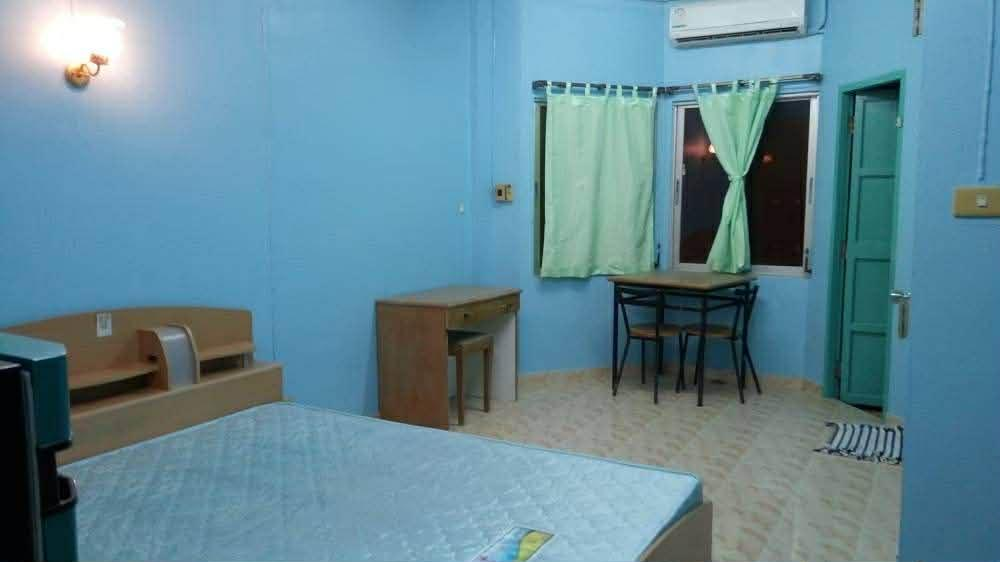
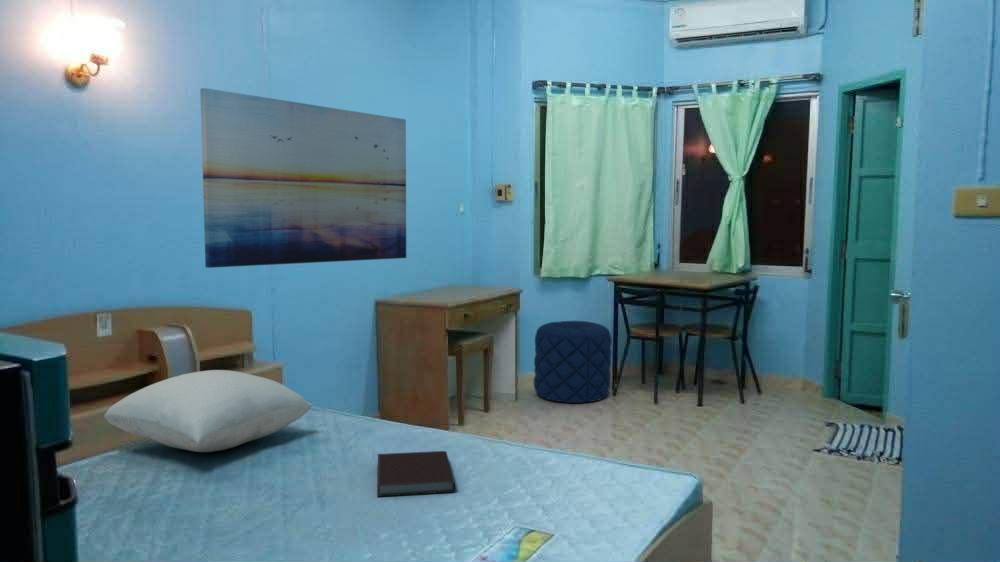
+ pouf (572, 359)
+ notebook (414, 472)
+ pillow (211, 408)
+ wall art (317, 184)
